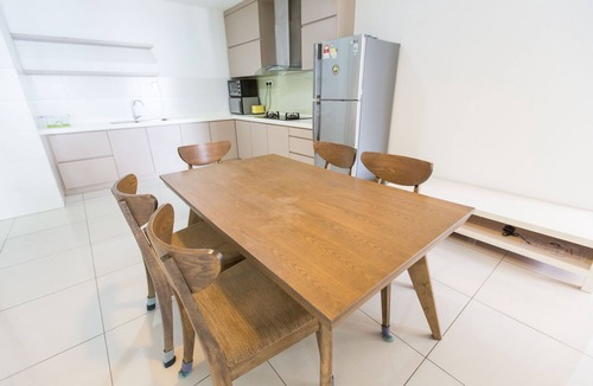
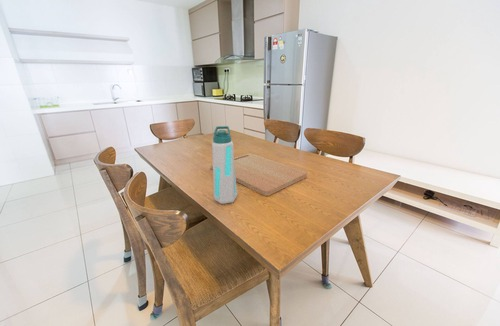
+ cutting board (256, 170)
+ water bottle (223, 165)
